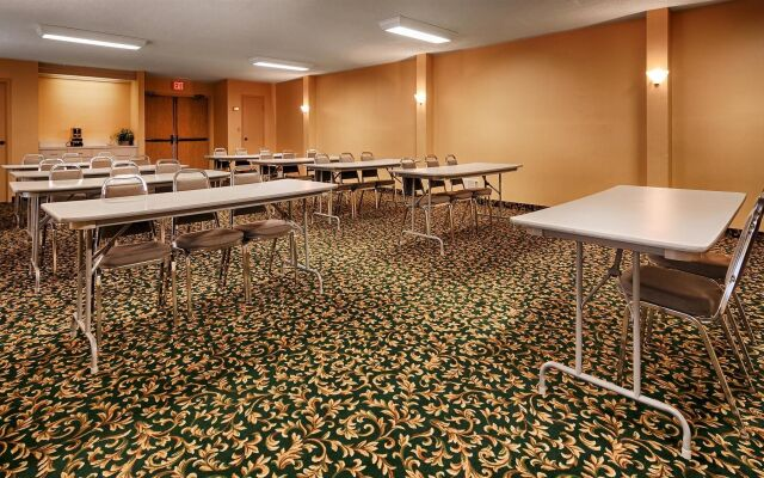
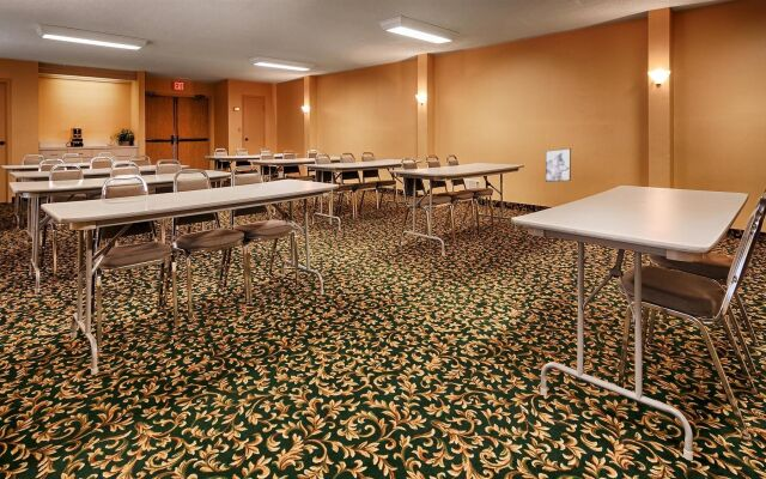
+ wall art (558, 165)
